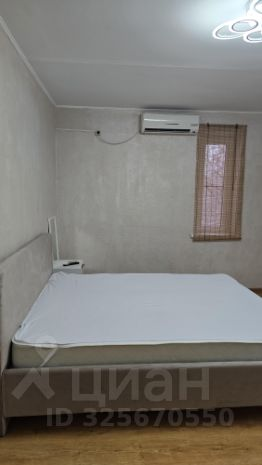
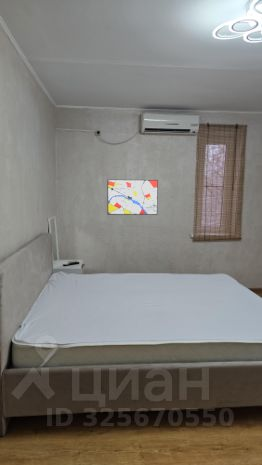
+ wall art (132, 197)
